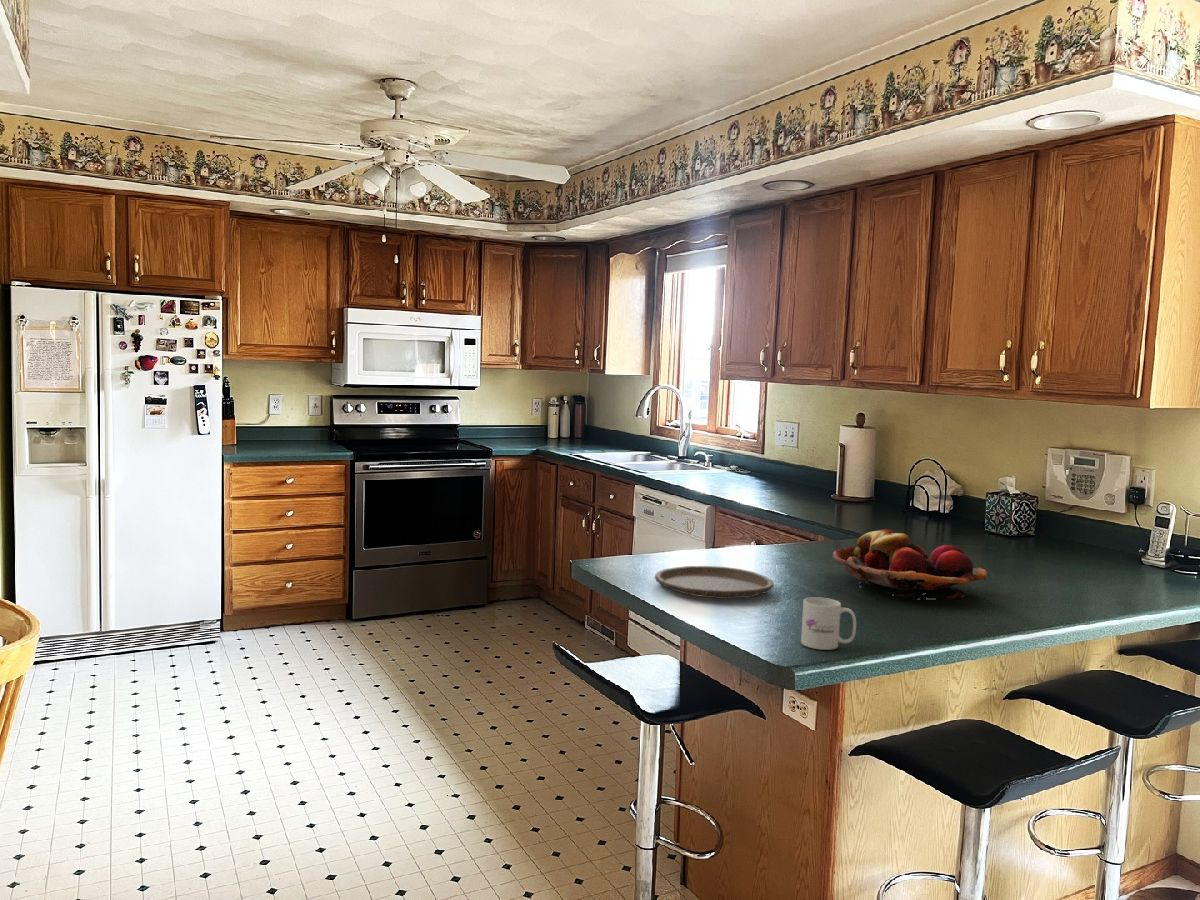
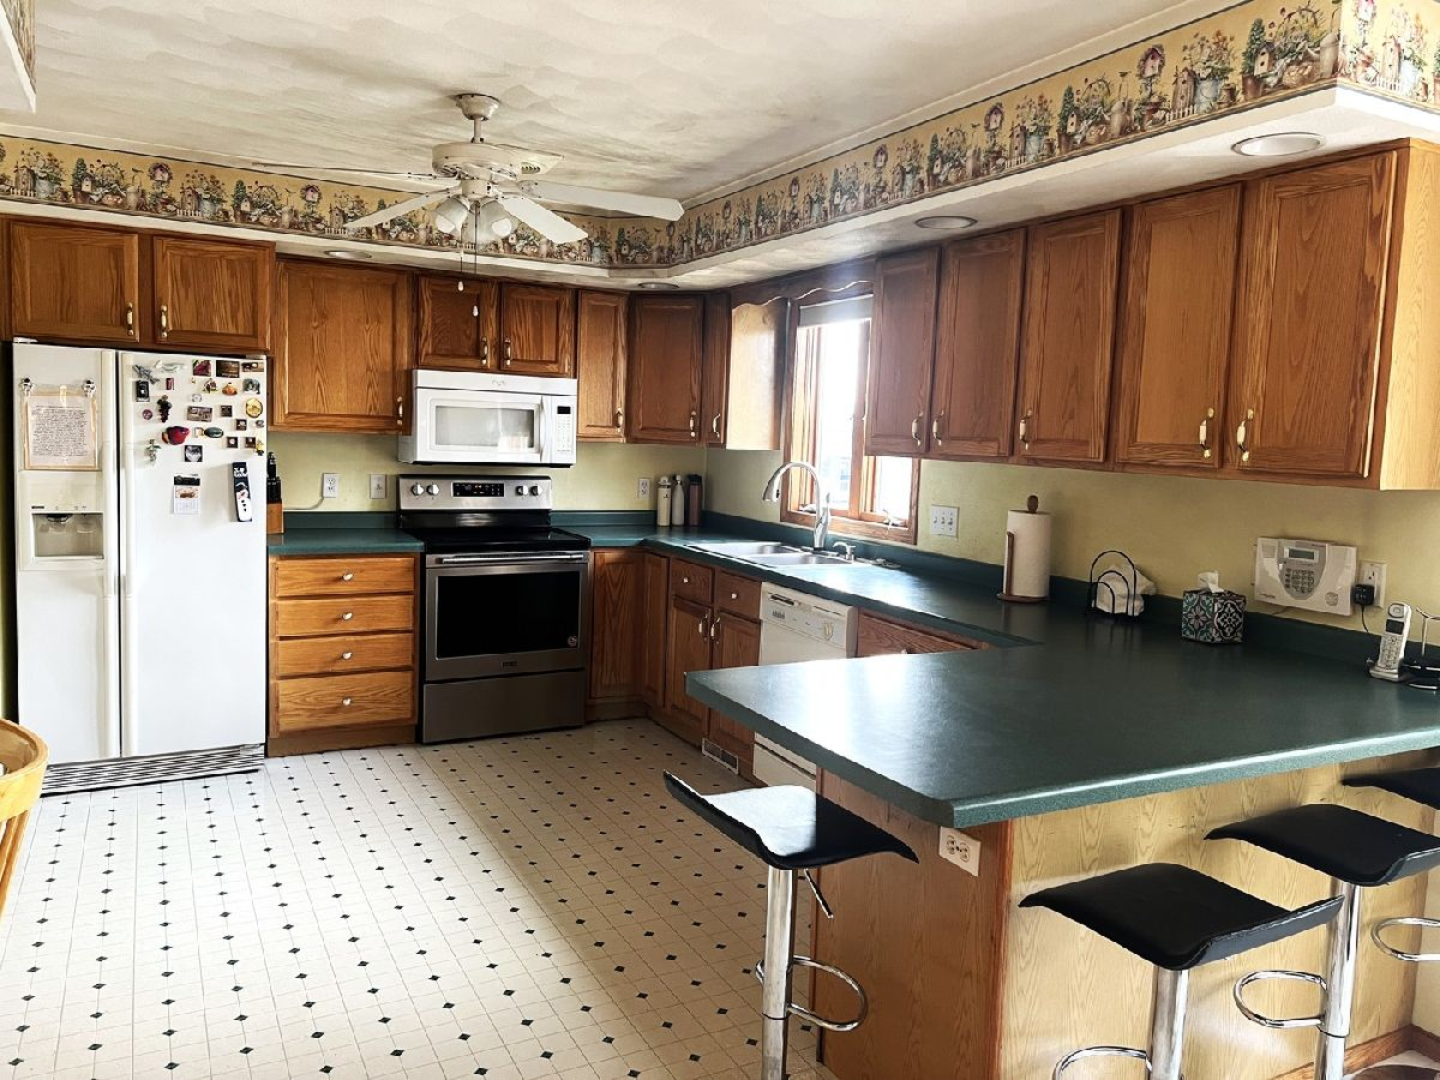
- fruit basket (904, 560)
- plate (713, 582)
- mug (828, 623)
